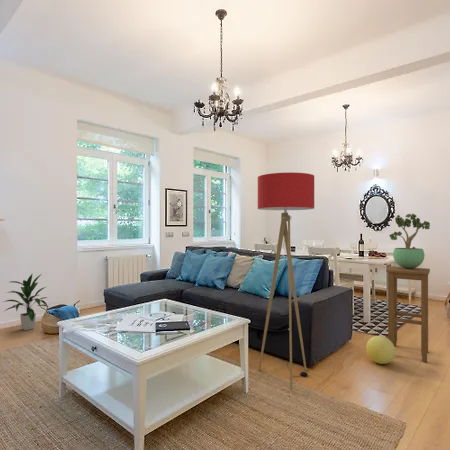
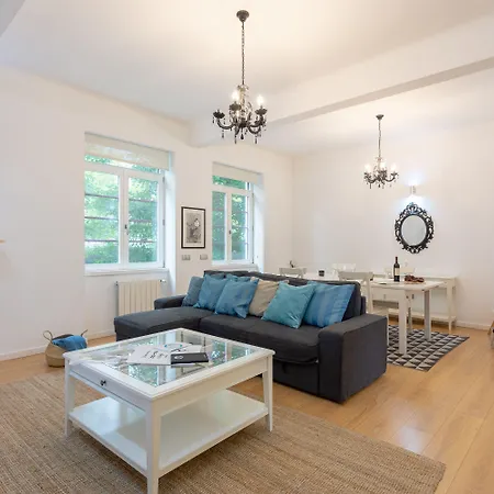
- decorative ball (380, 349)
- potted plant (410, 240)
- floor lamp (284, 277)
- indoor plant (27, 301)
- stool (406, 312)
